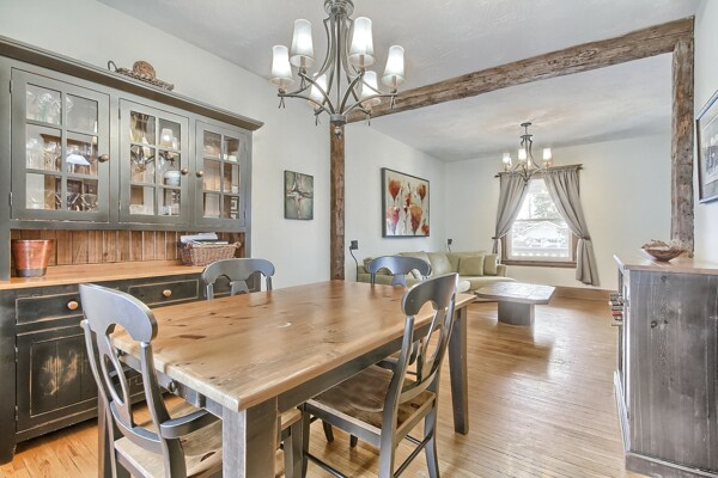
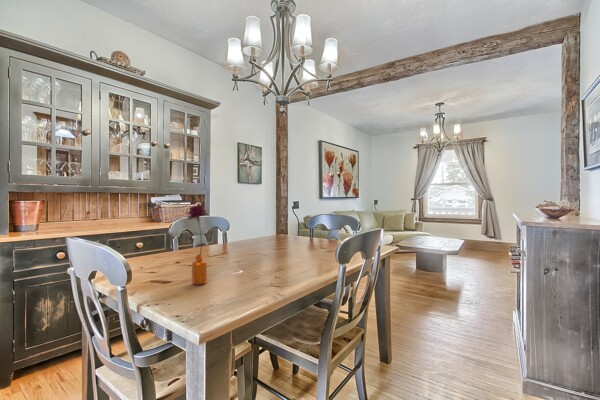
+ flower (201, 243)
